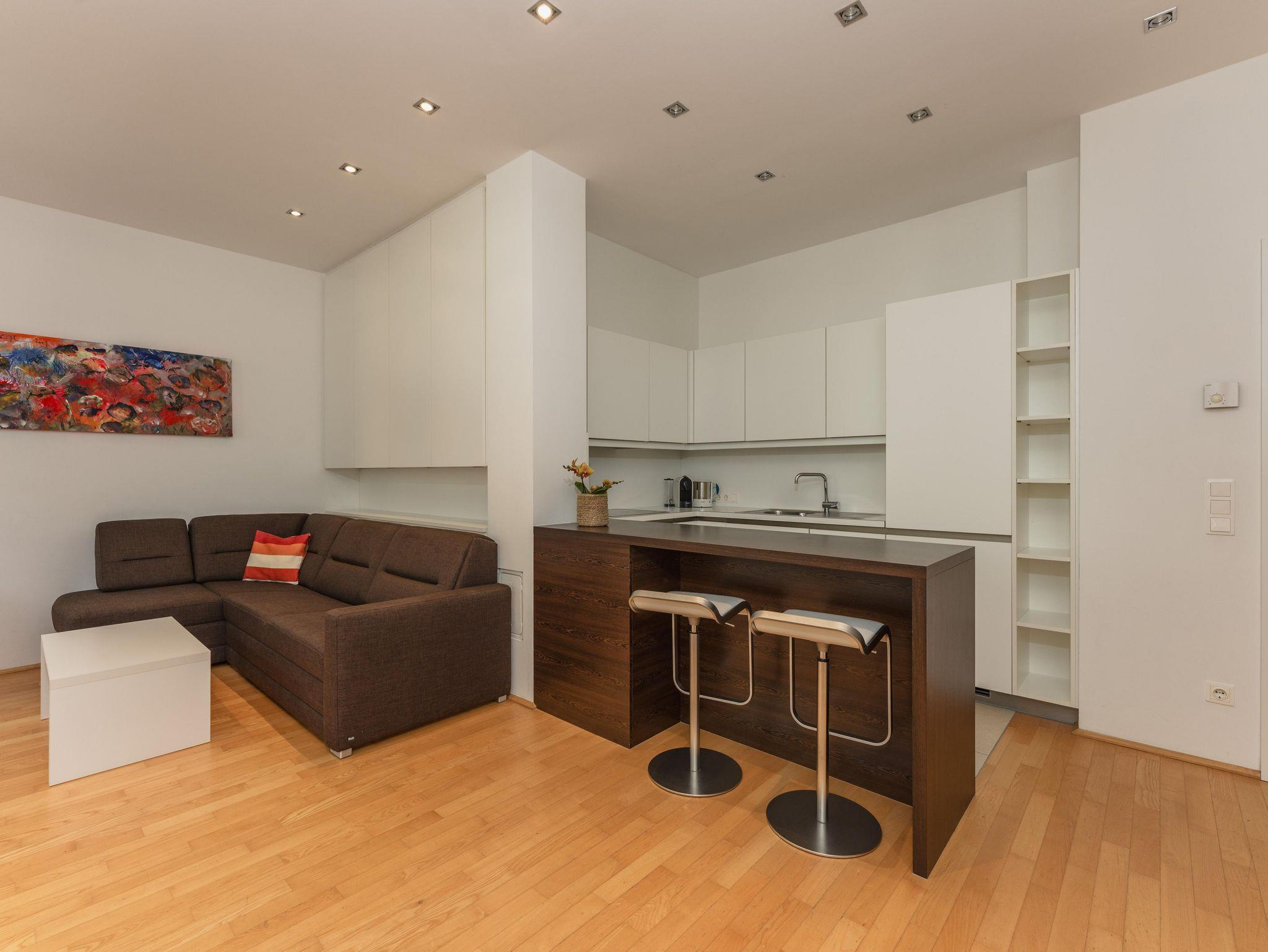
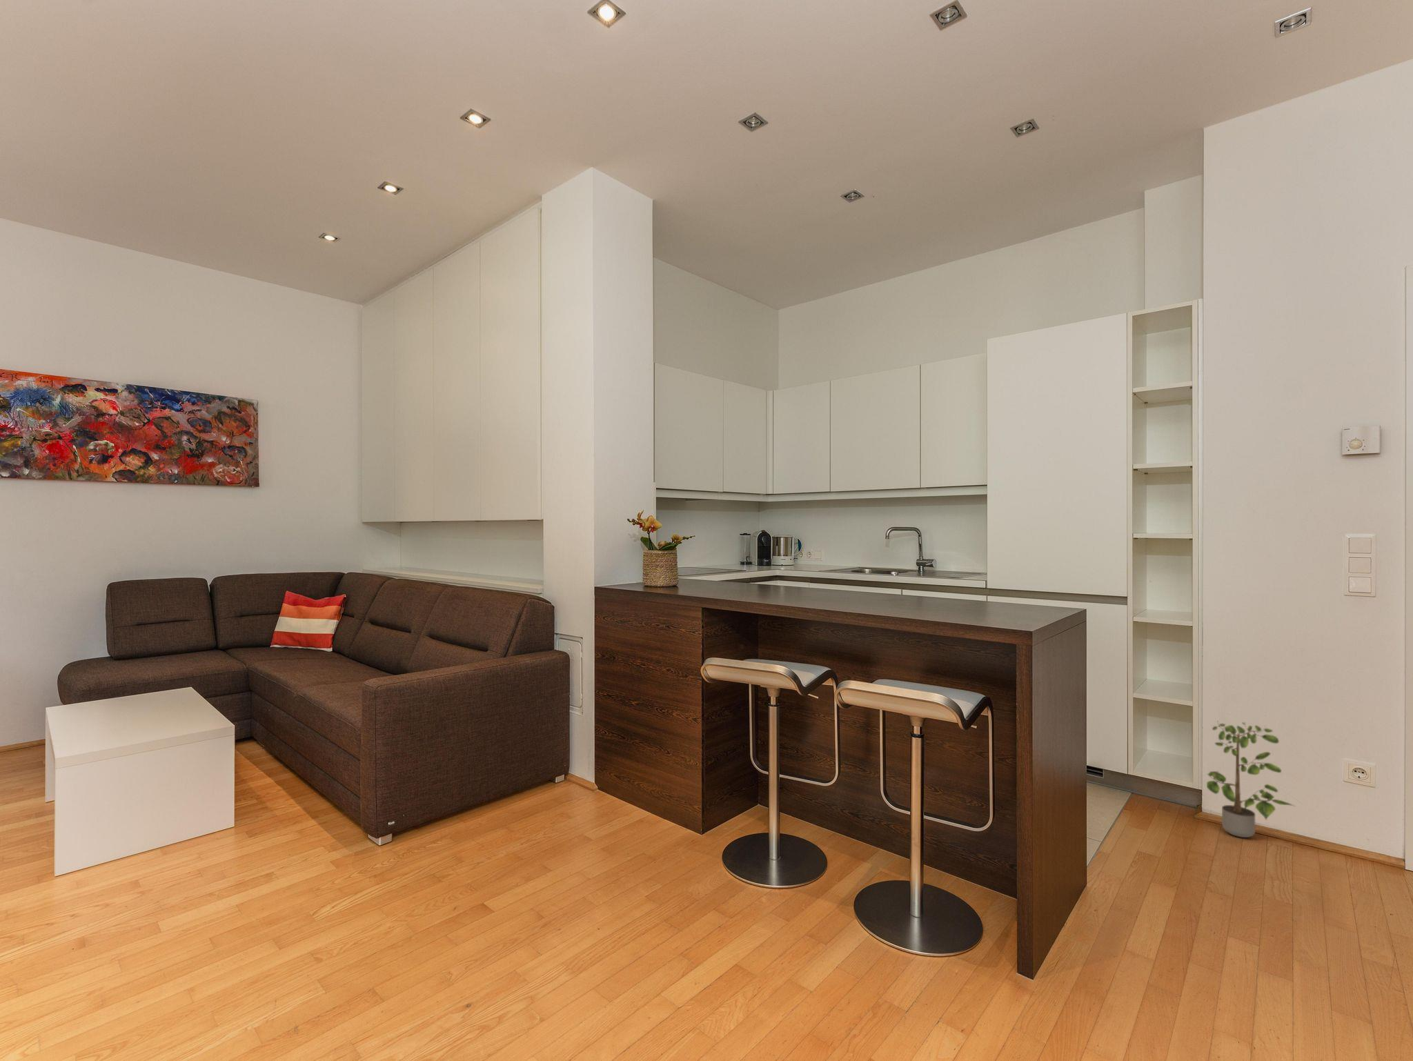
+ potted plant (1251, 775)
